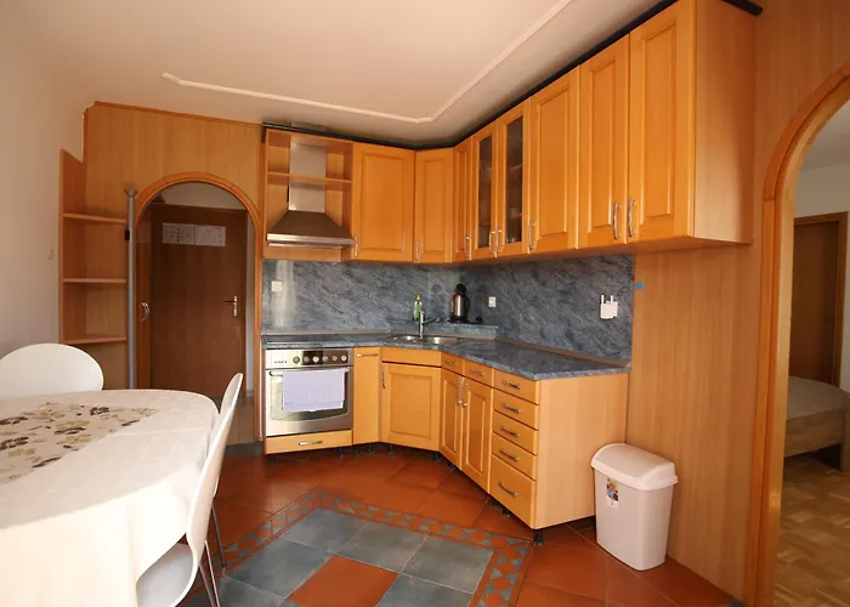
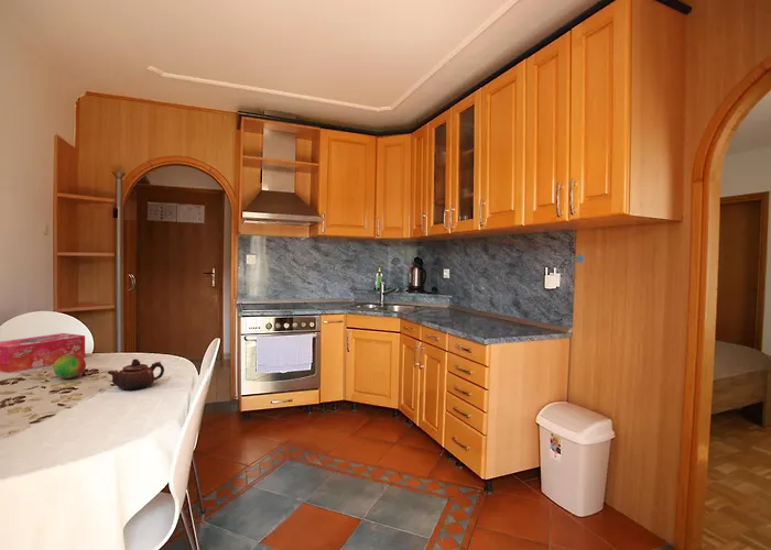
+ fruit (69, 365)
+ teapot (137, 372)
+ tissue box (37, 351)
